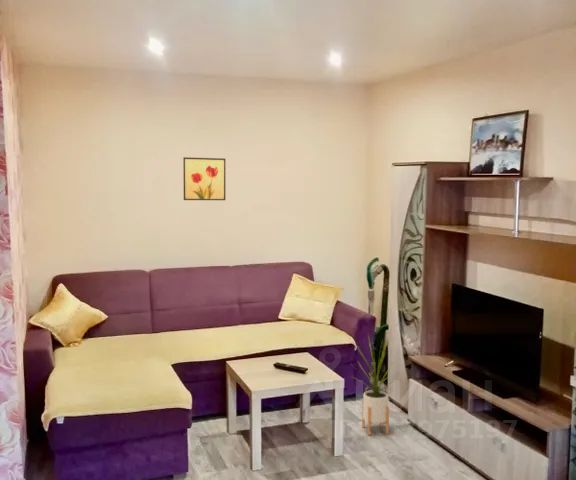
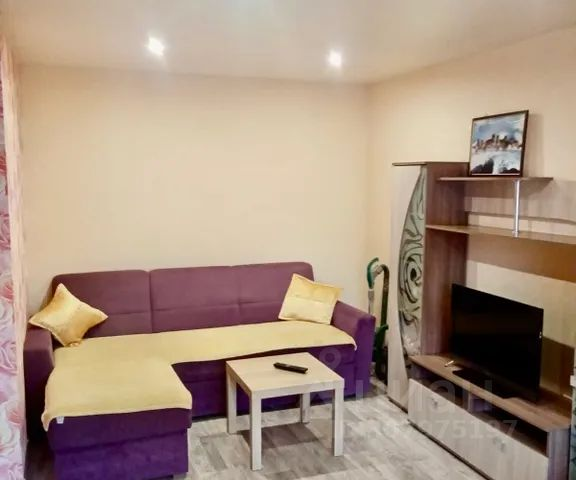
- wall art (204, 179)
- house plant (377, 382)
